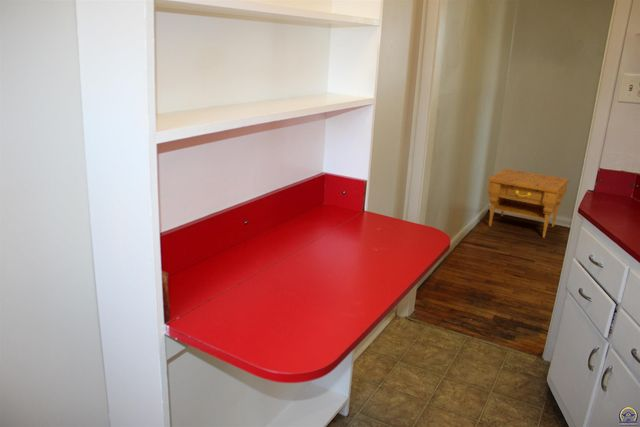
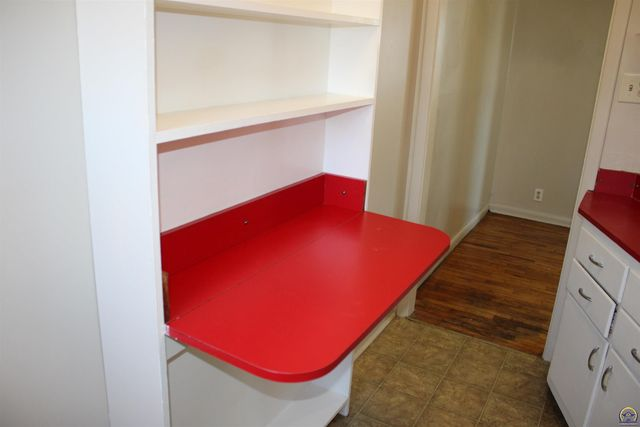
- nightstand (525, 202)
